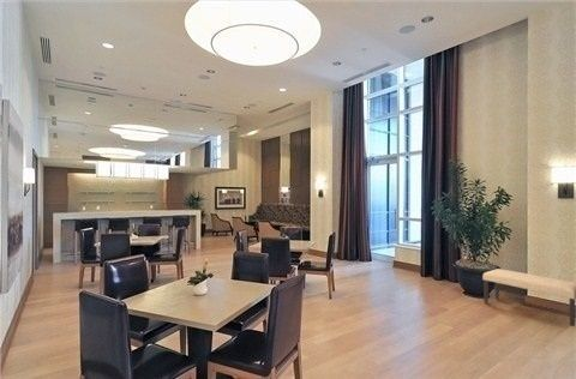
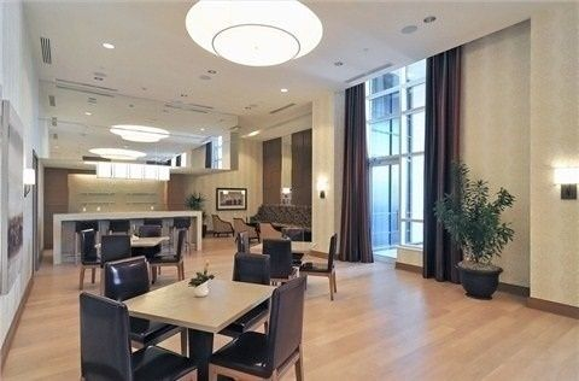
- bench (530, 289)
